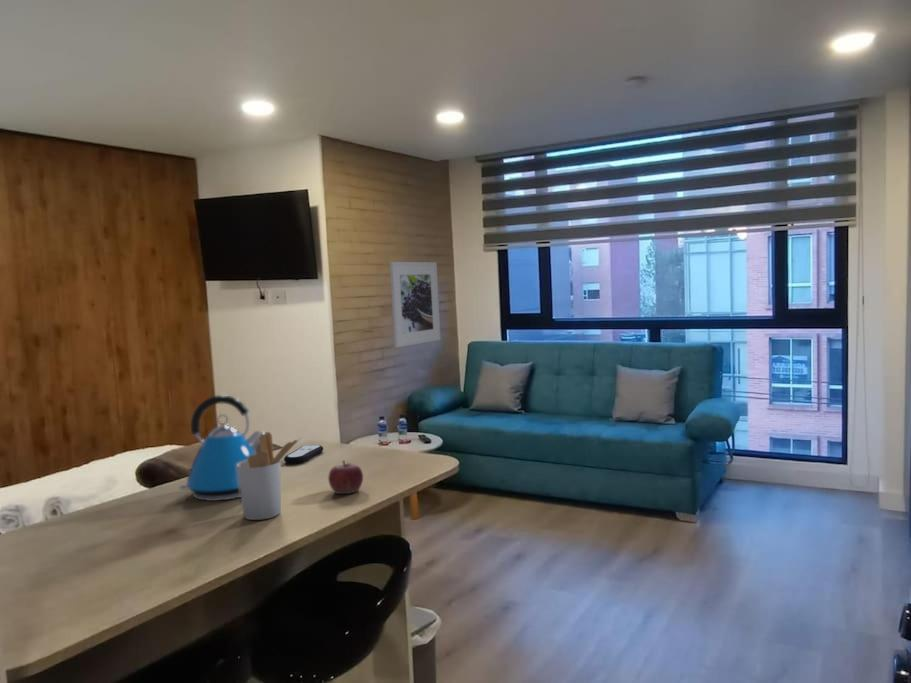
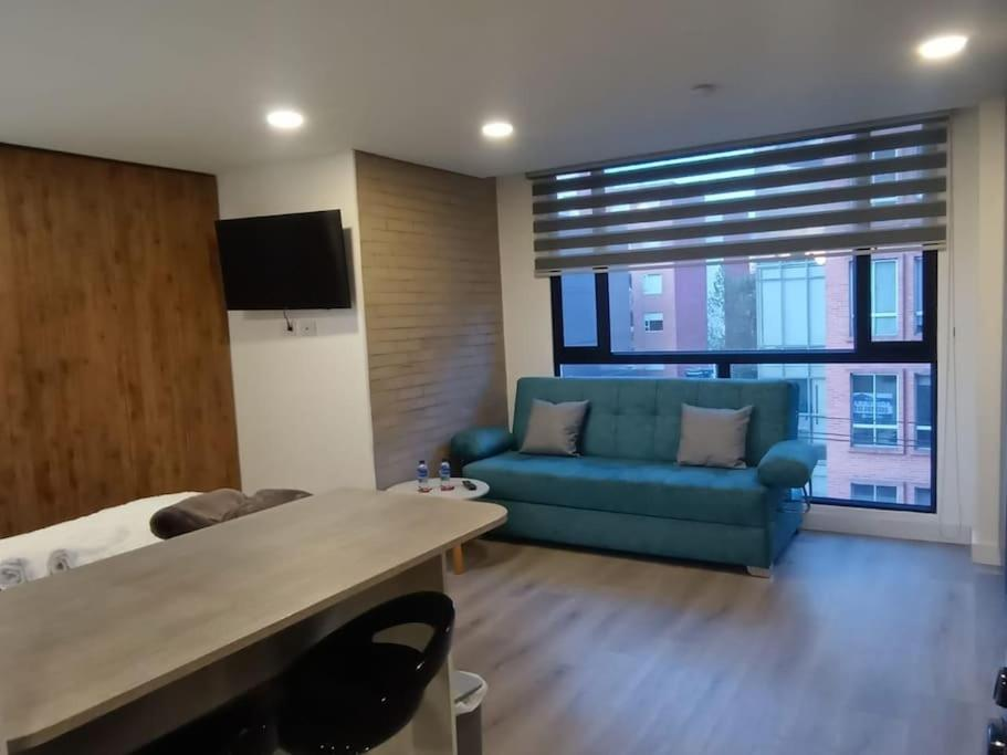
- utensil holder (270, 475)
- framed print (416, 303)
- remote control (303, 453)
- fruit (345, 475)
- kettle (221, 443)
